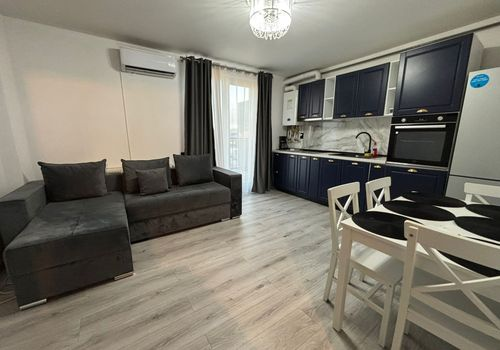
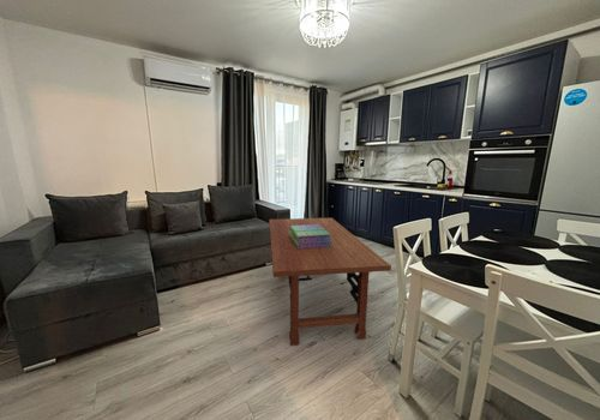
+ stack of books (308, 234)
+ coffee table (311, 265)
